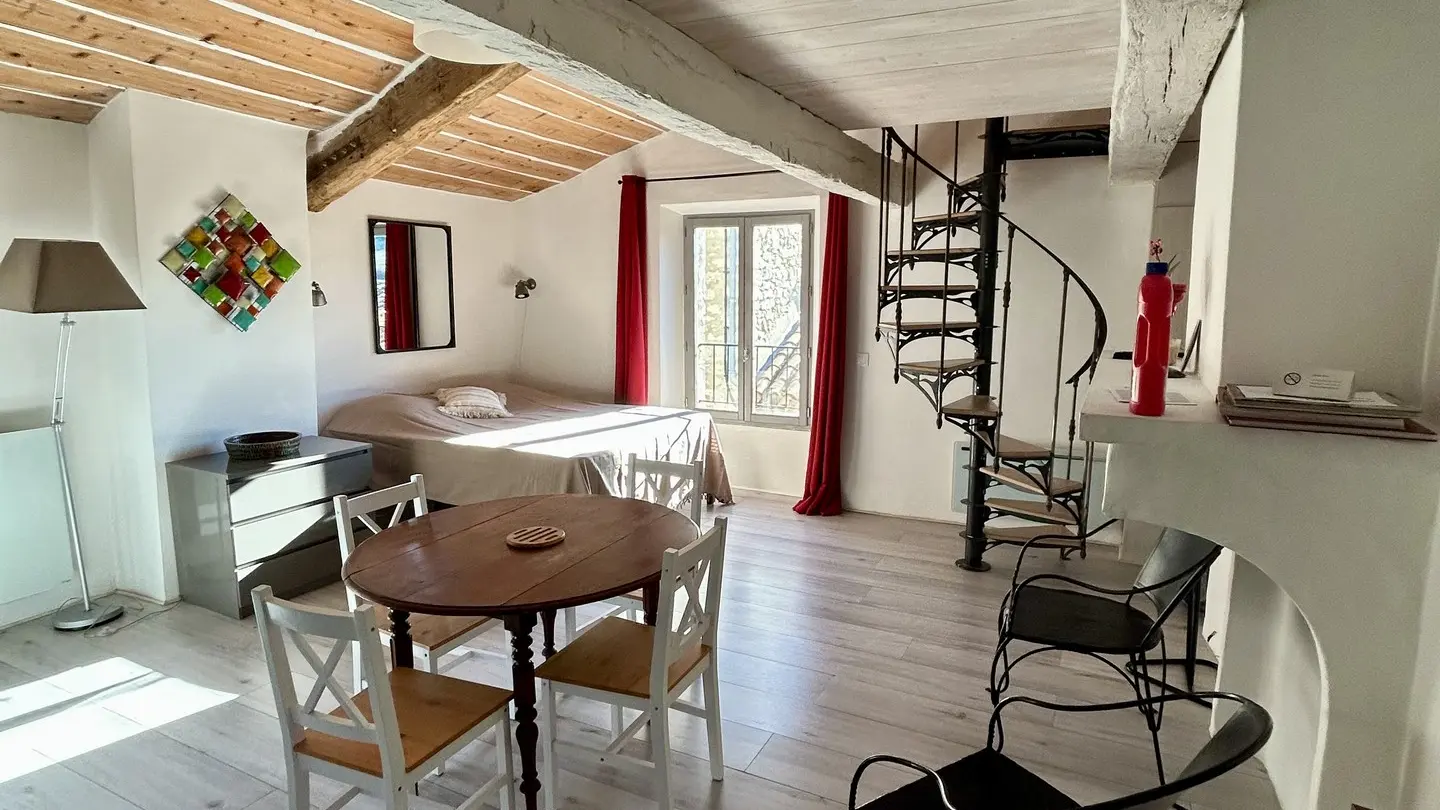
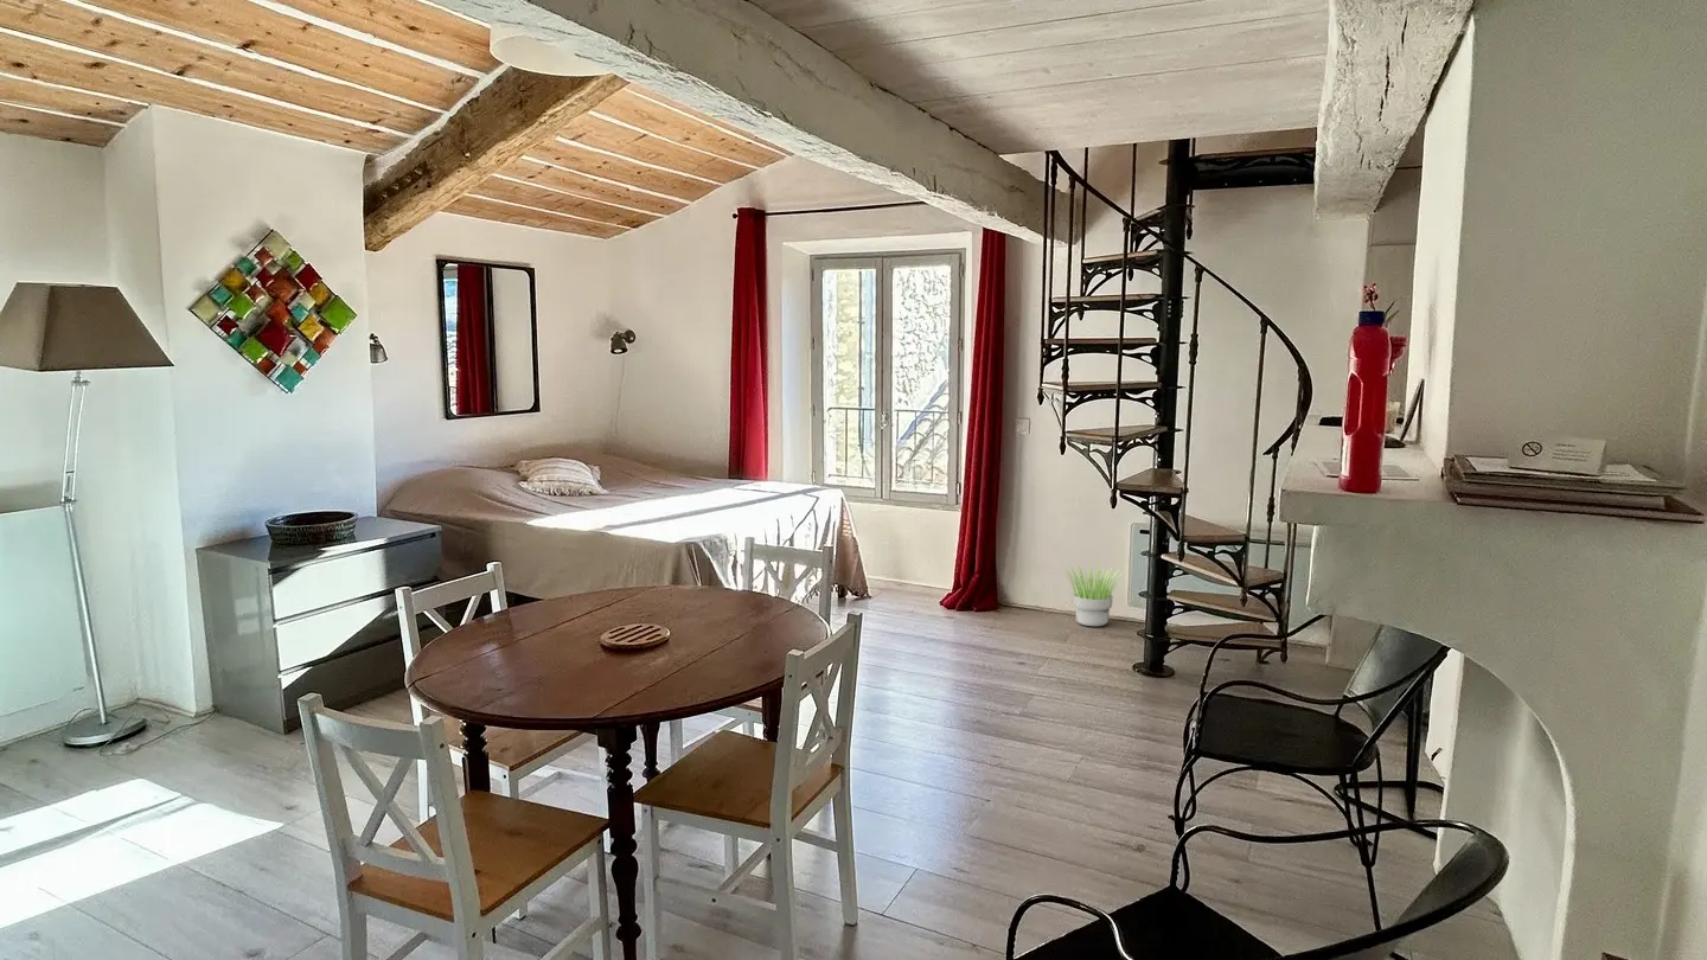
+ potted plant (1092, 596)
